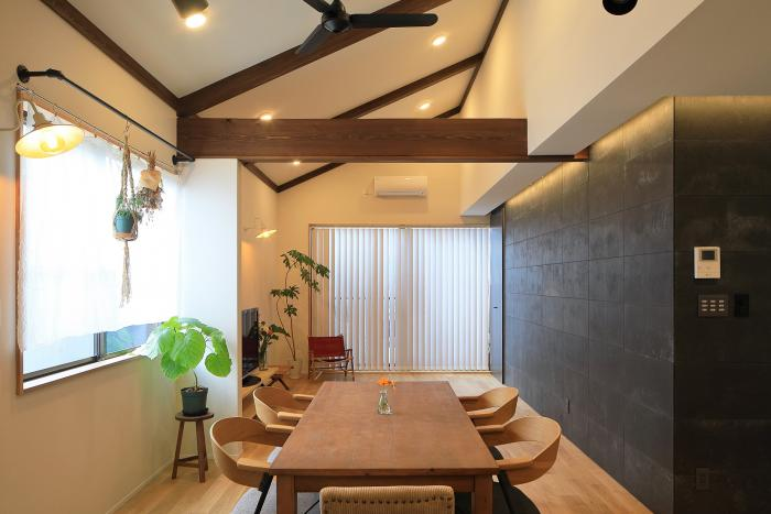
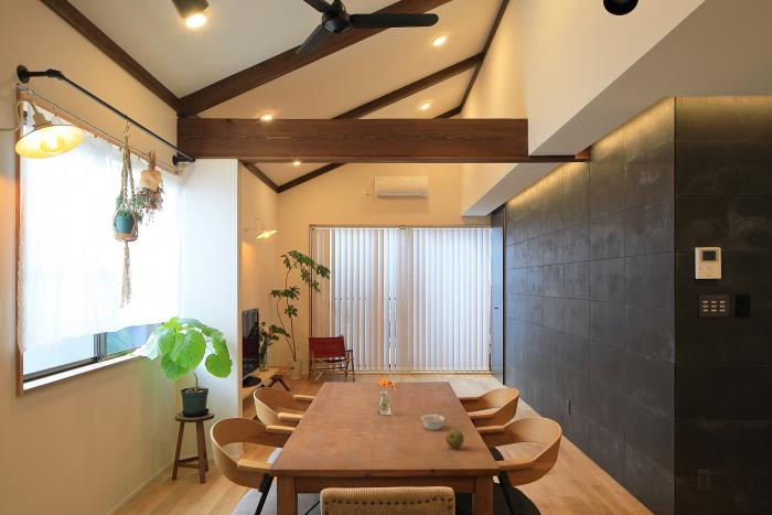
+ fruit (454, 438)
+ legume (432, 421)
